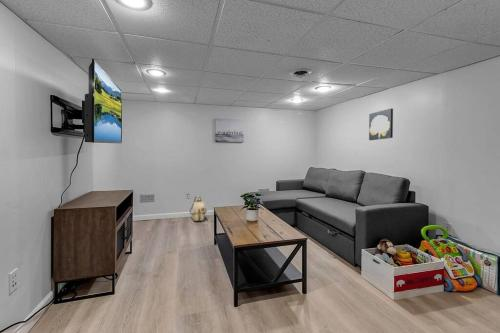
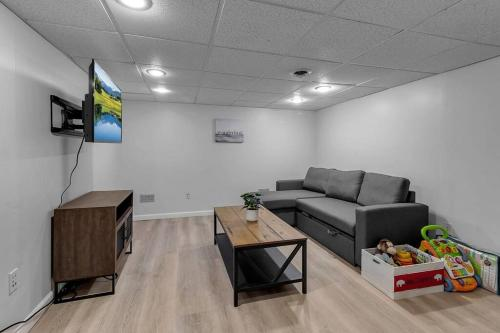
- wall art (380, 125)
- backpack (198, 207)
